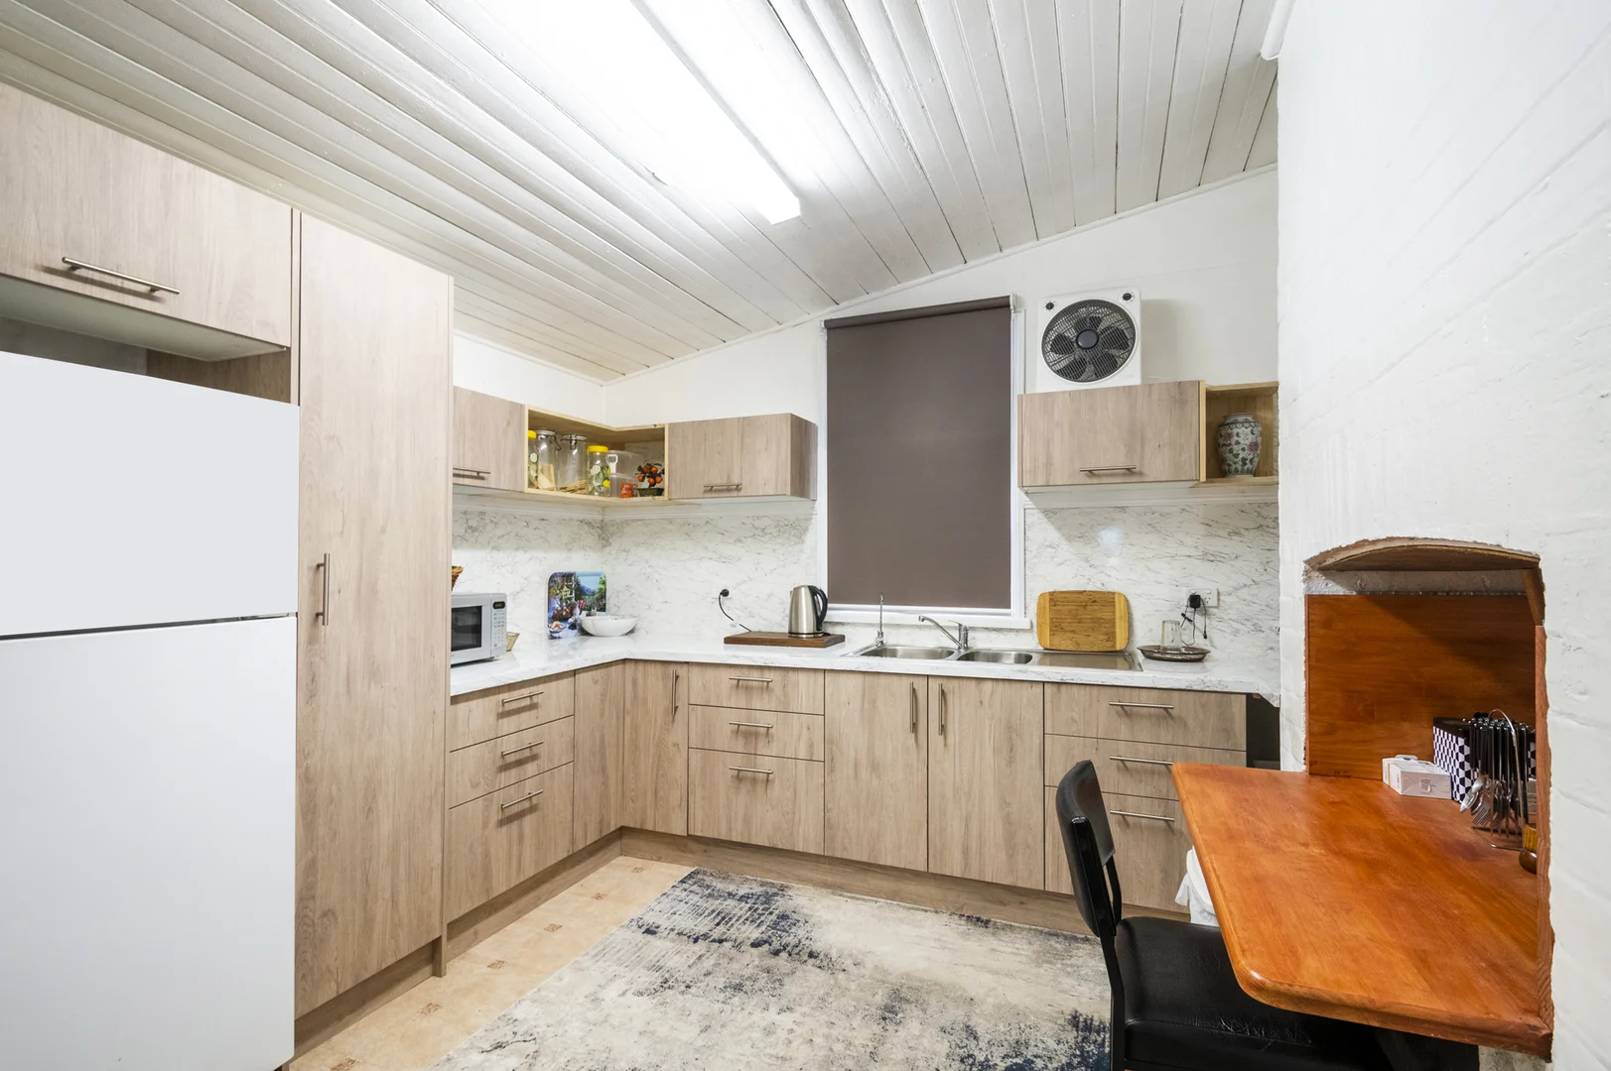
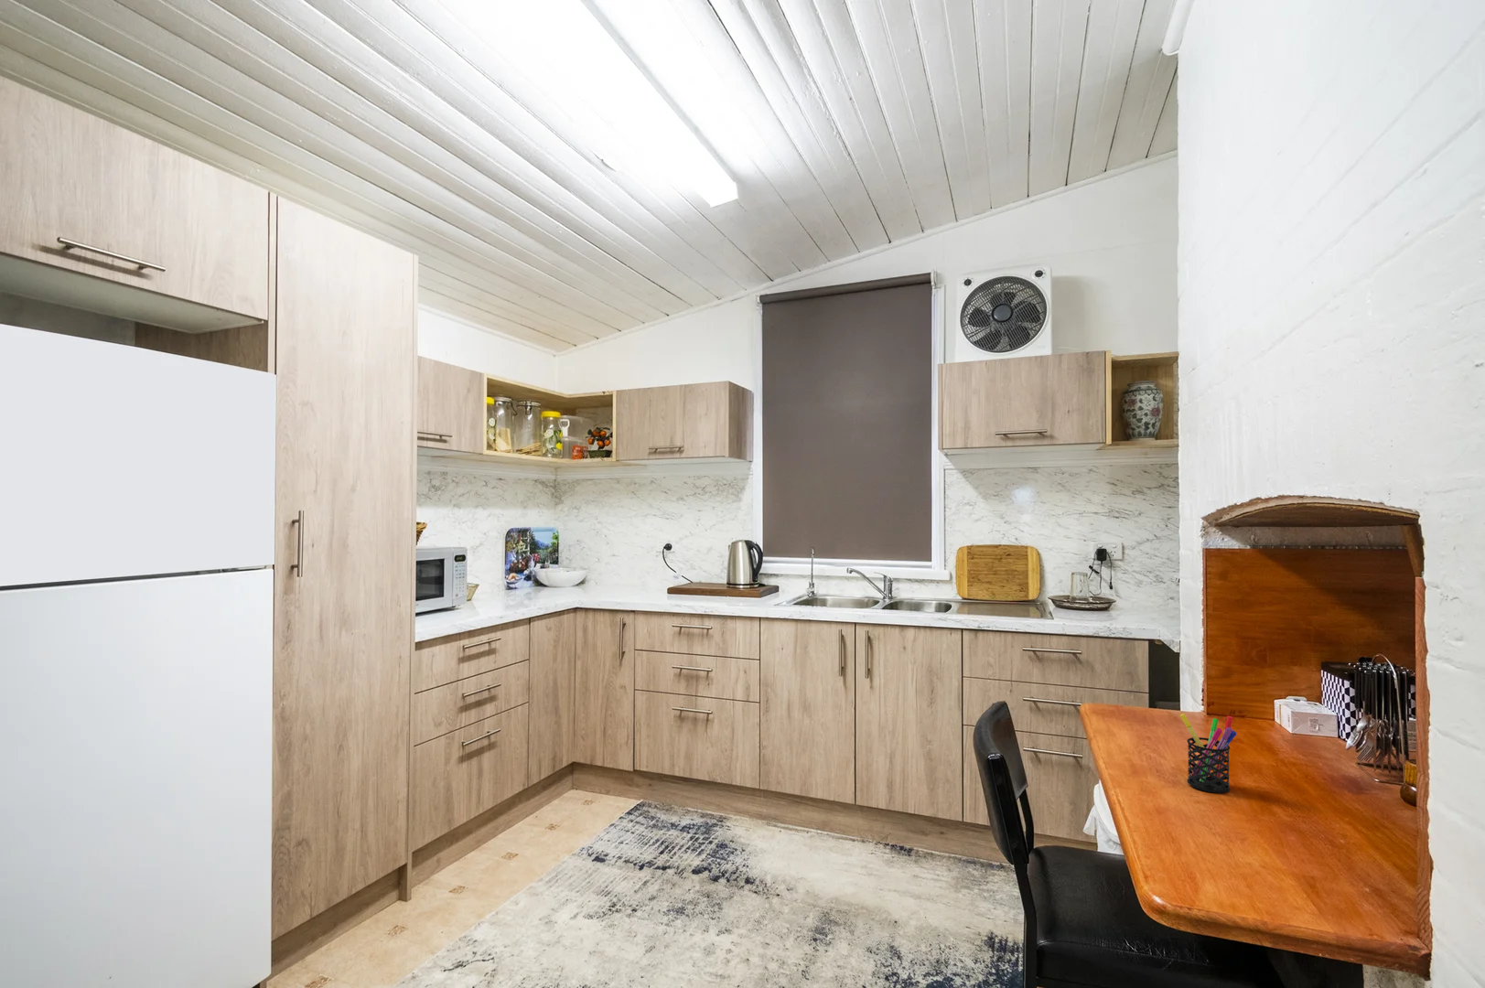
+ pen holder (1212, 749)
